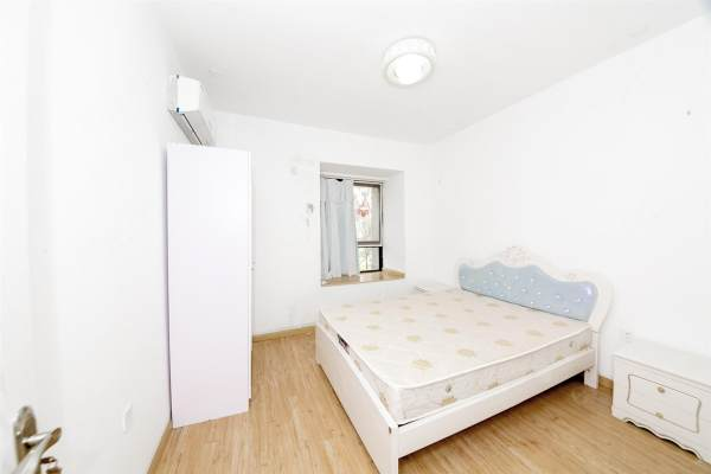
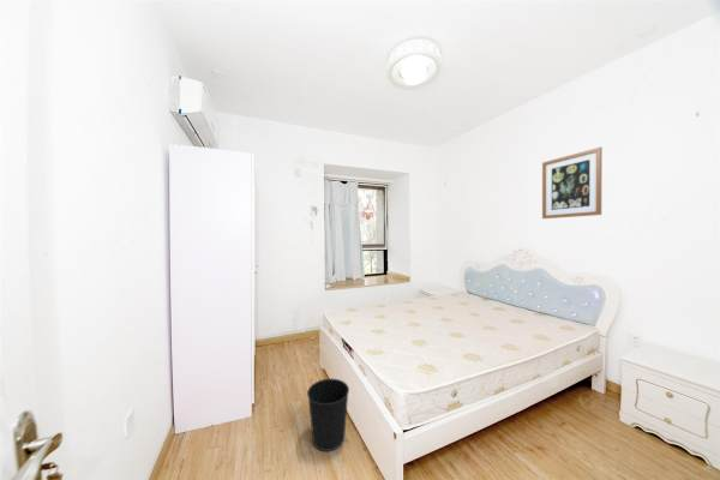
+ wall art (569, 186)
+ wastebasket (328, 414)
